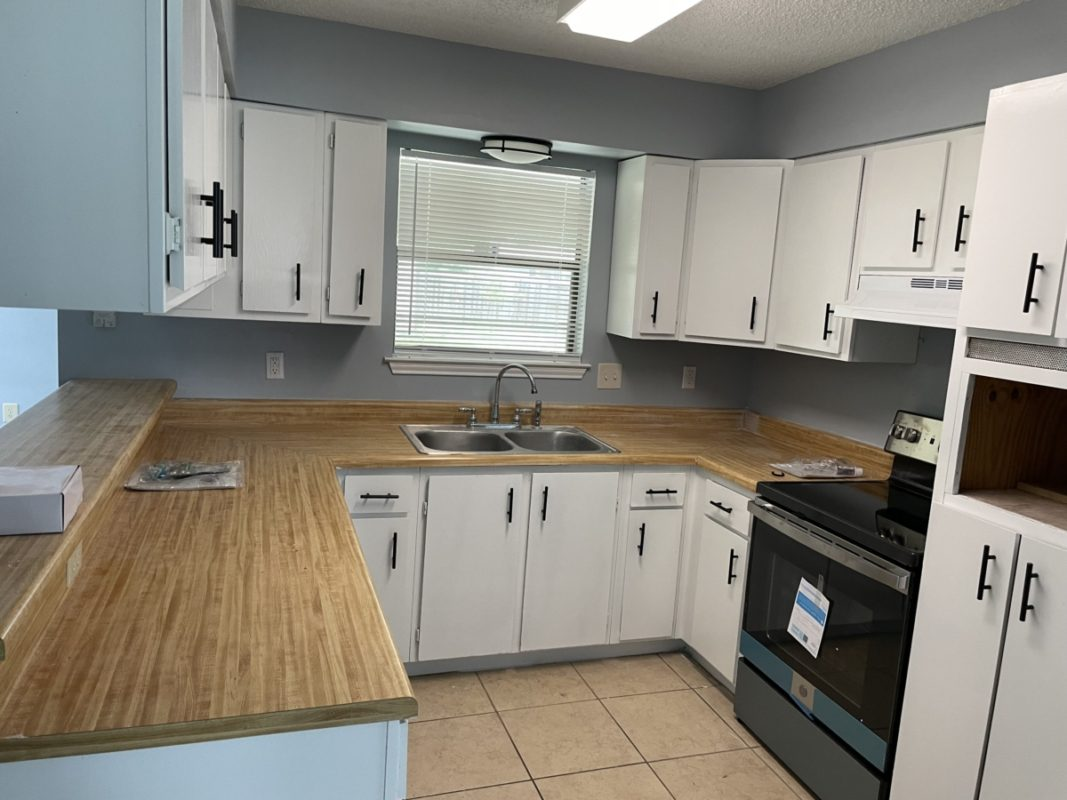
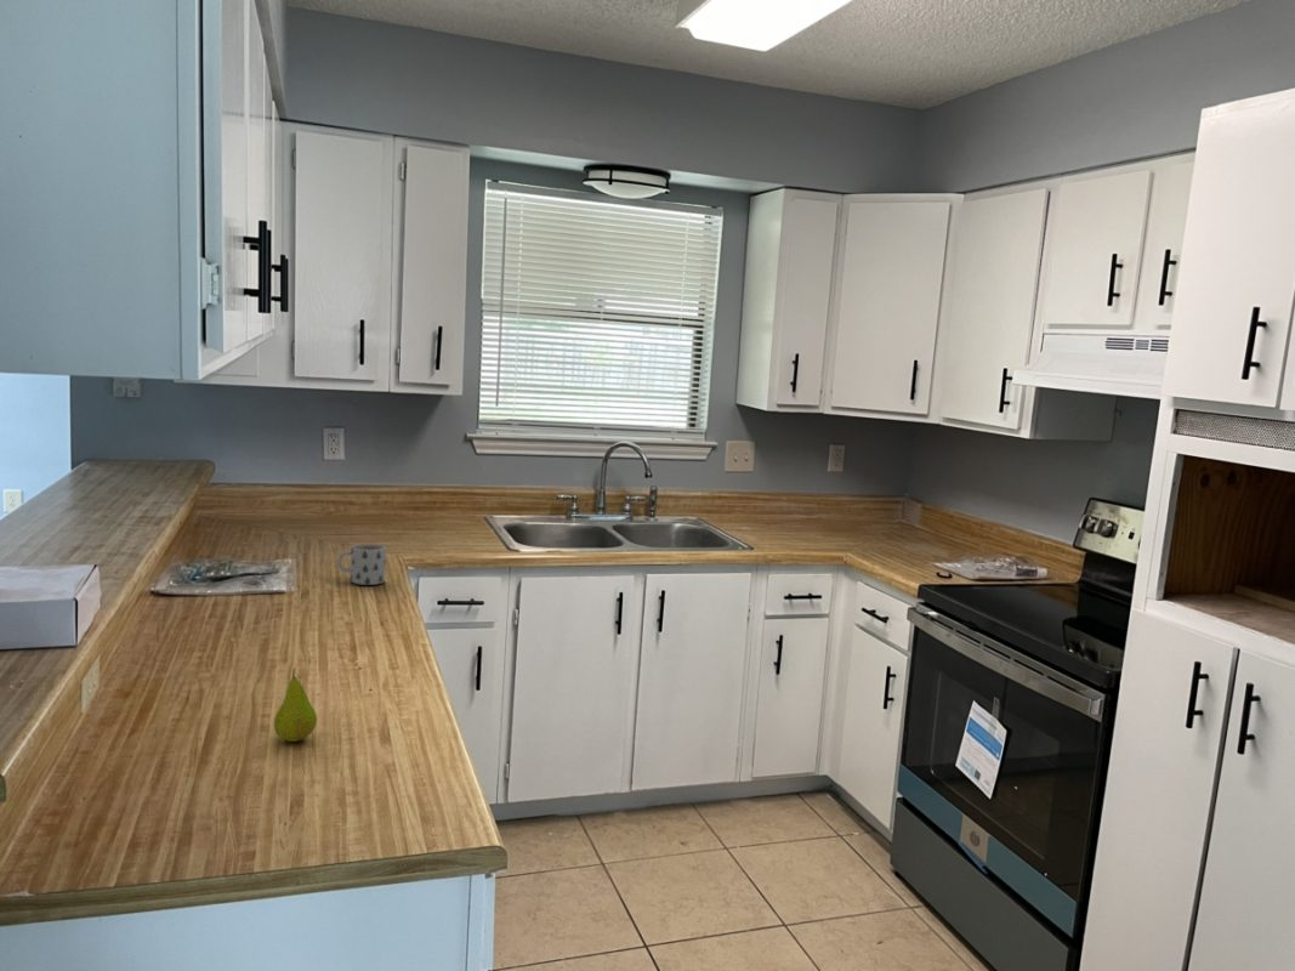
+ fruit (295, 703)
+ mug (360, 563)
